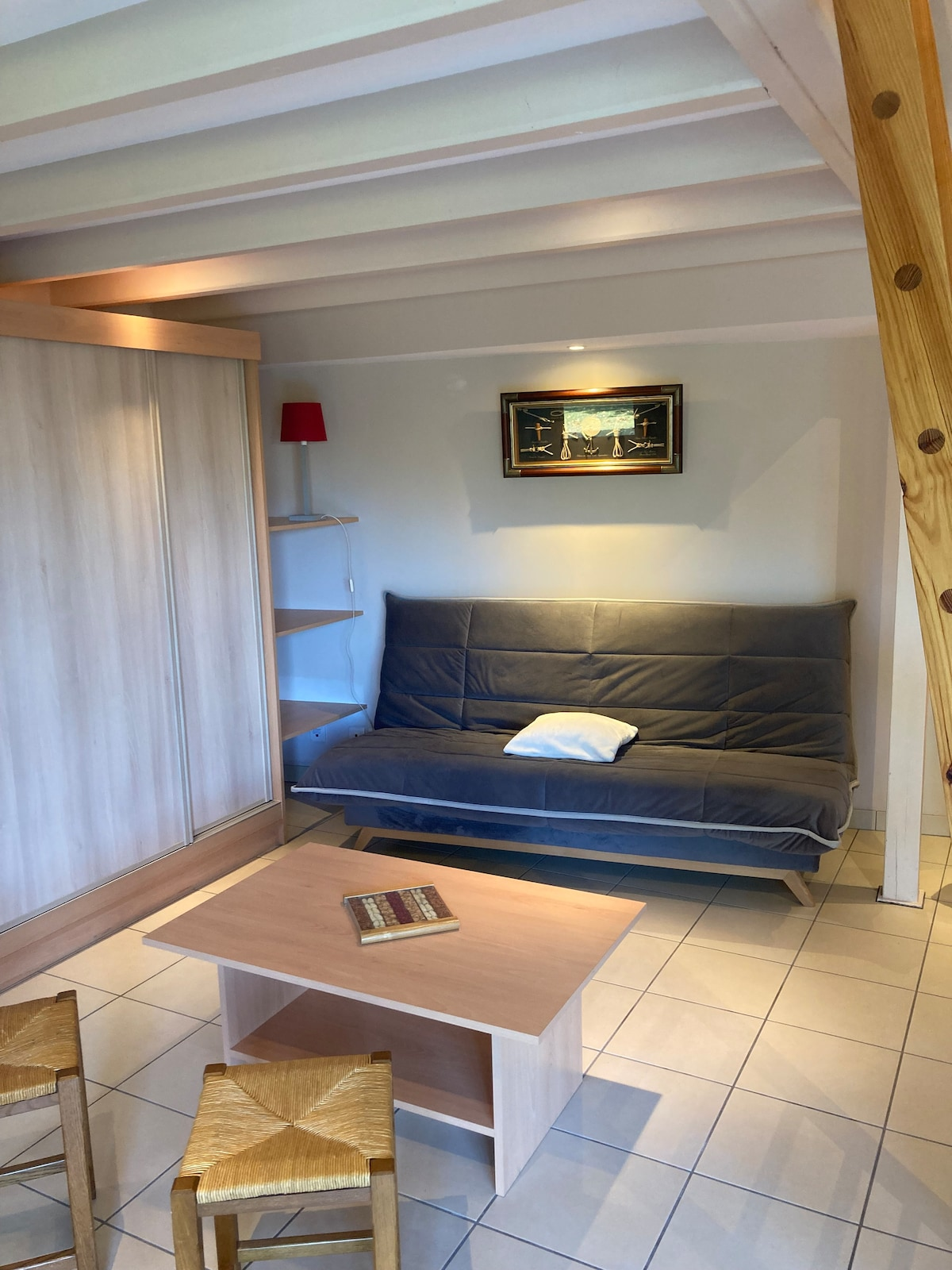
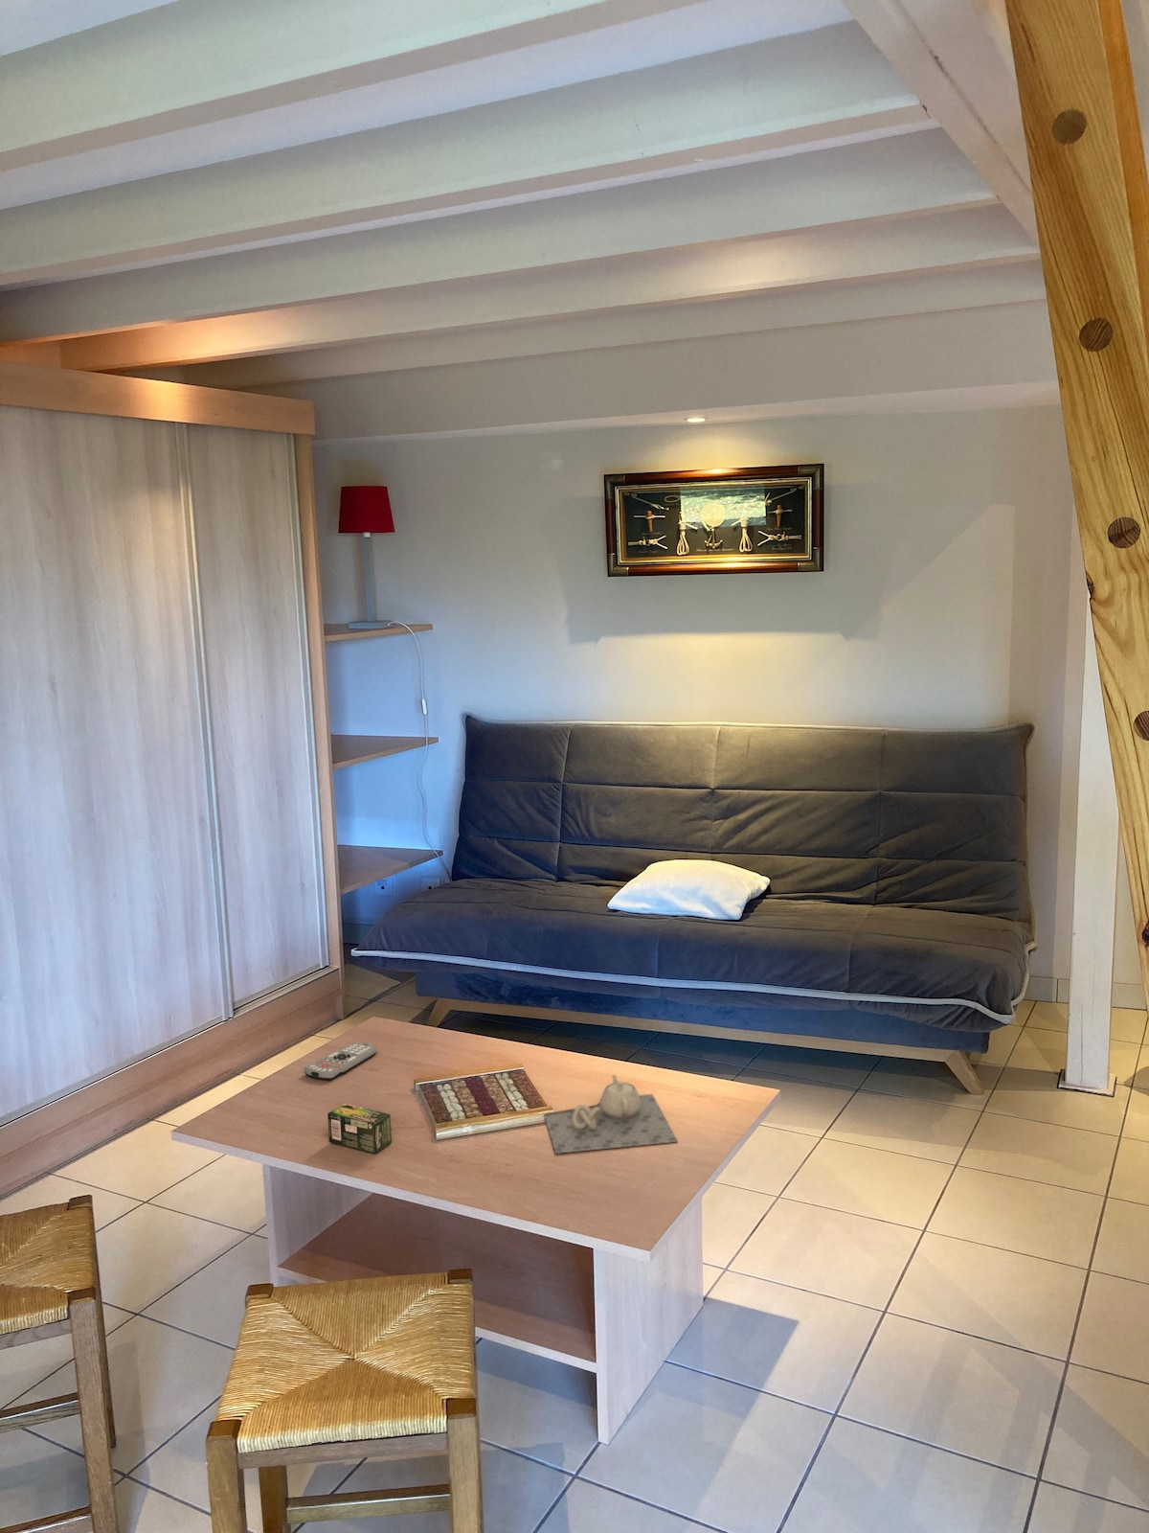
+ tea box (360, 1127)
+ remote control (343, 1060)
+ teapot (606, 1106)
